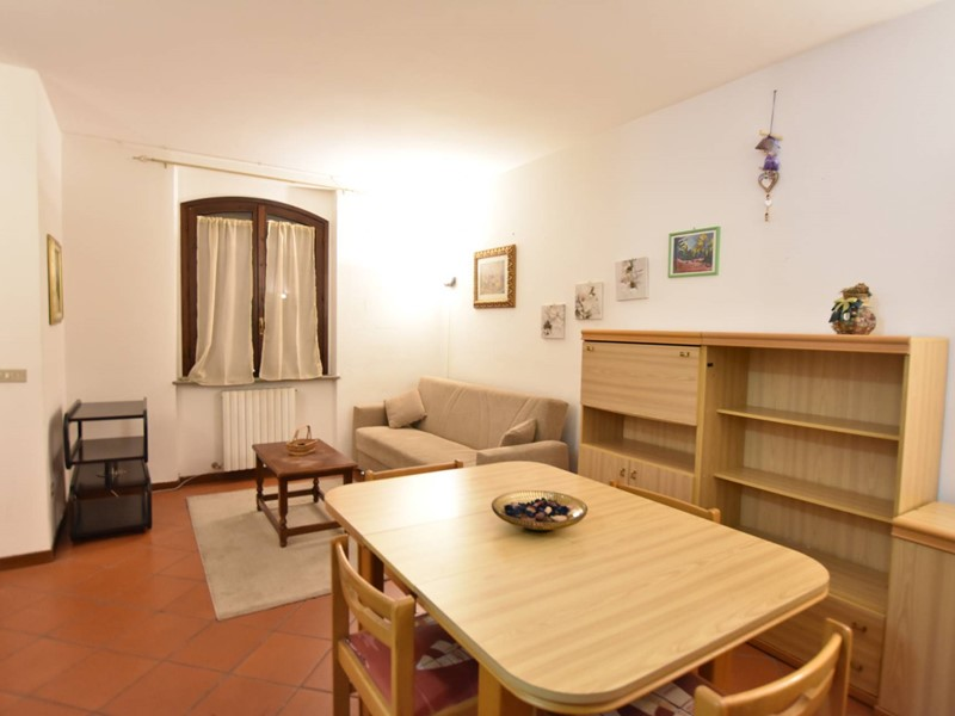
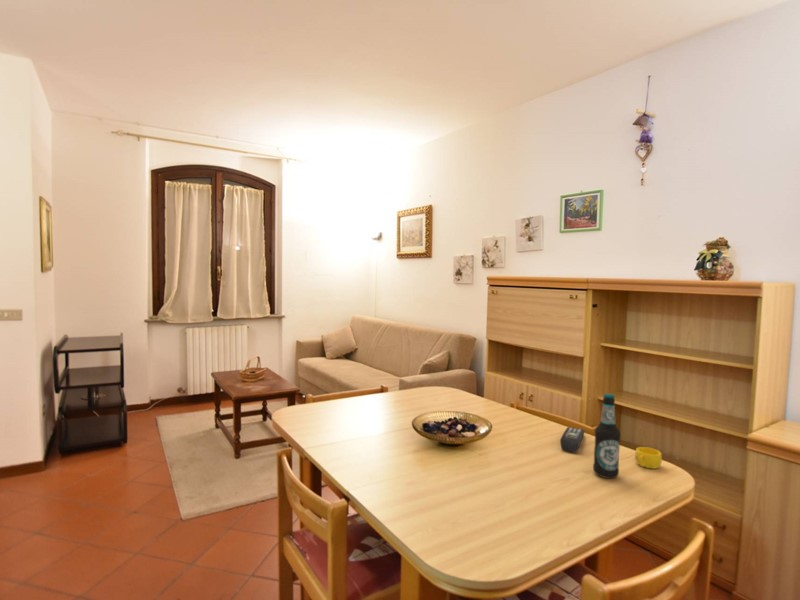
+ cup (646, 458)
+ remote control (572, 437)
+ bottle (607, 434)
